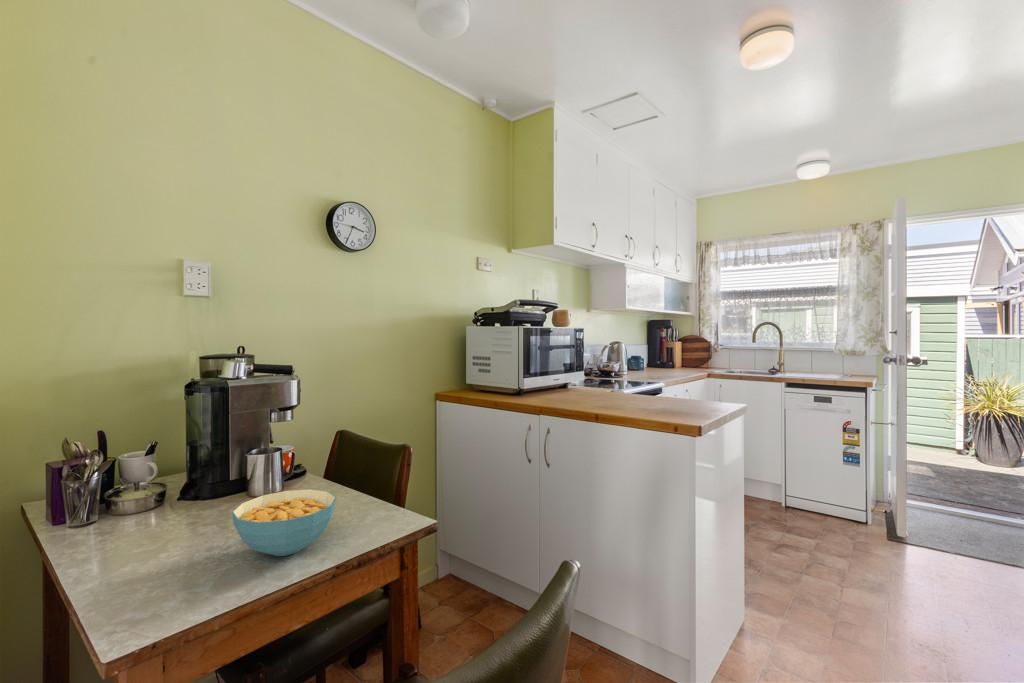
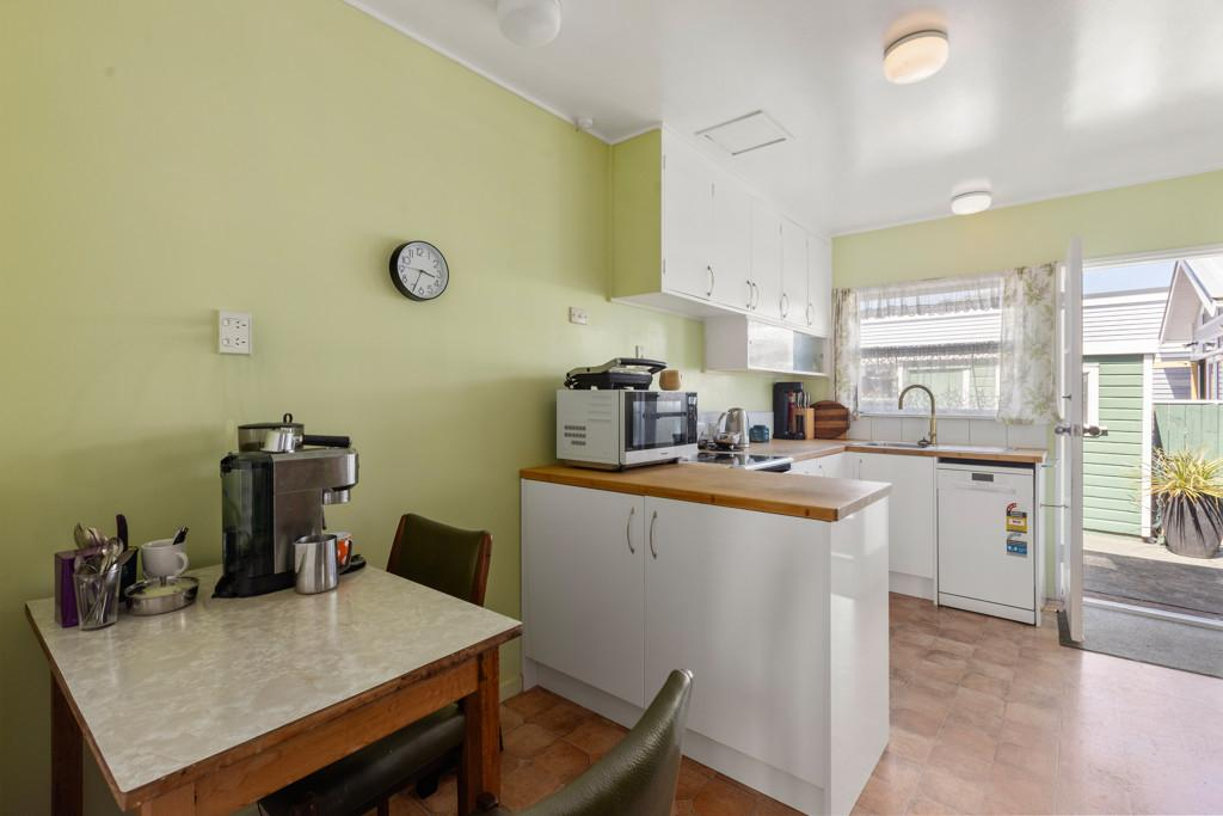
- cereal bowl (286, 526)
